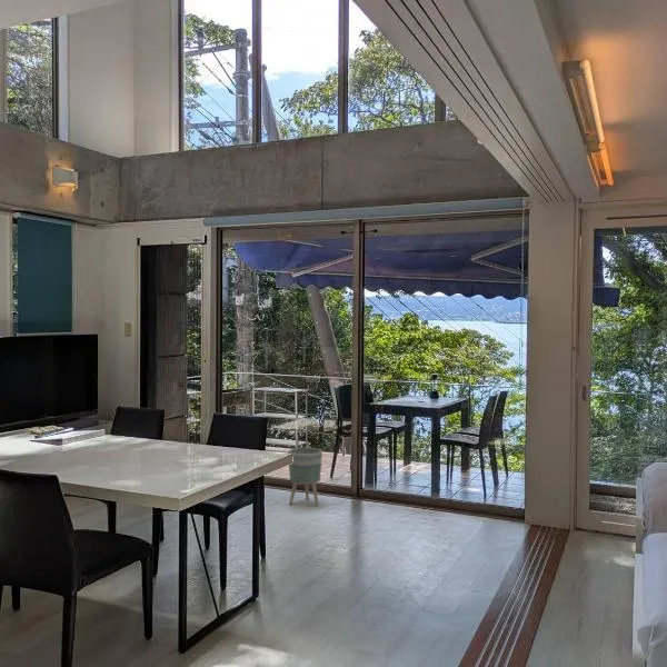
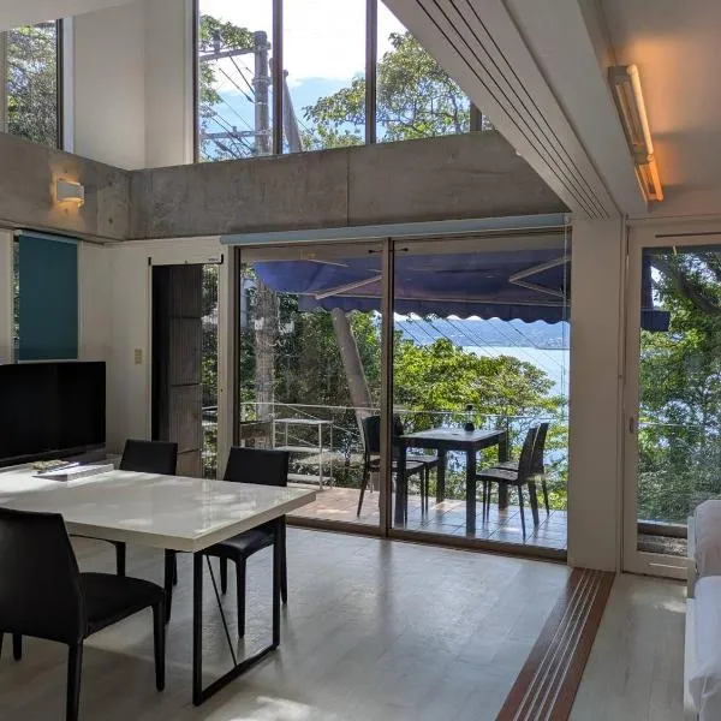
- planter (305, 477)
